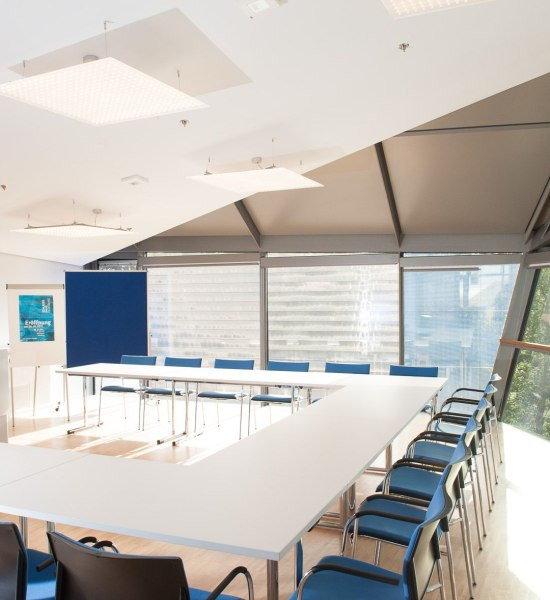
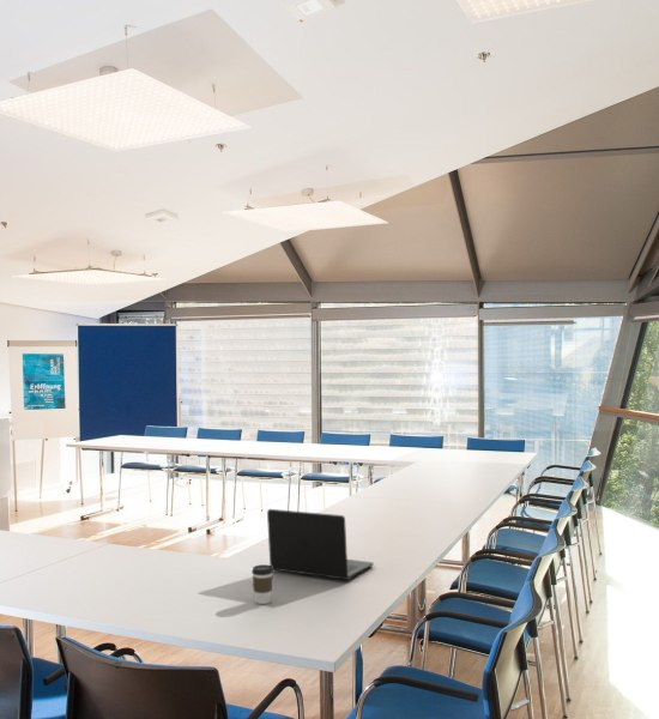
+ coffee cup (262, 584)
+ laptop (321, 538)
